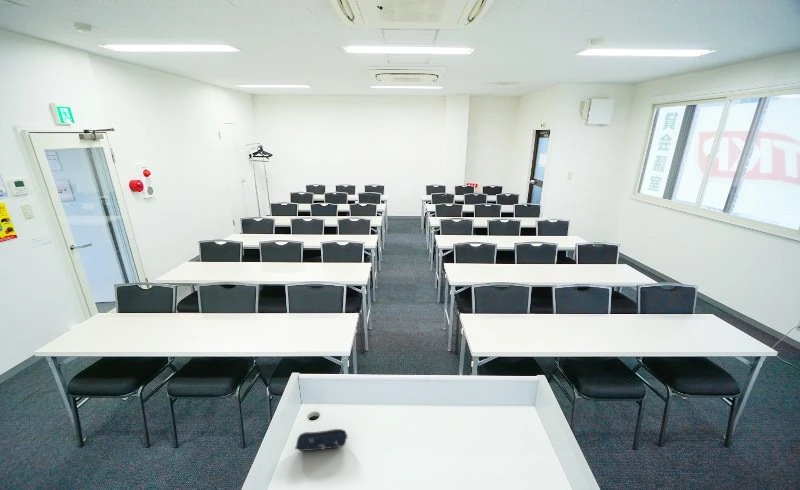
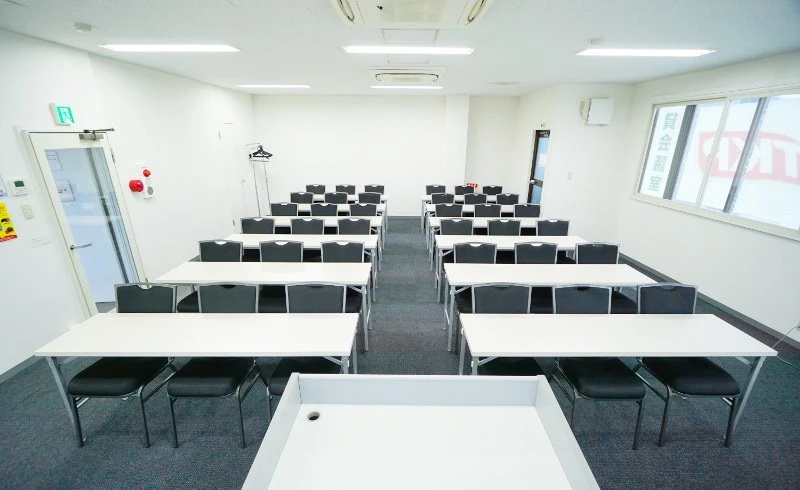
- pencil case (321, 440)
